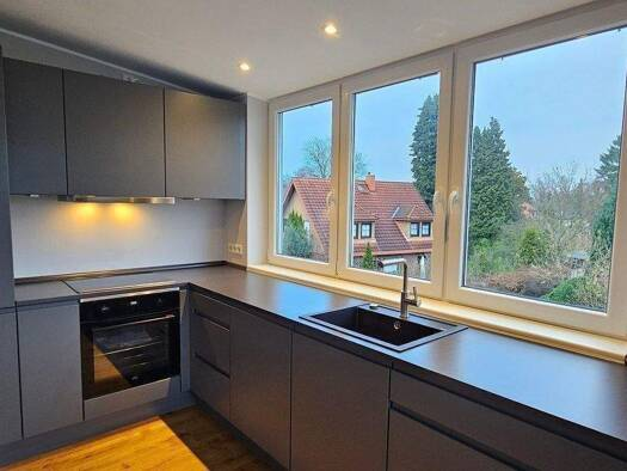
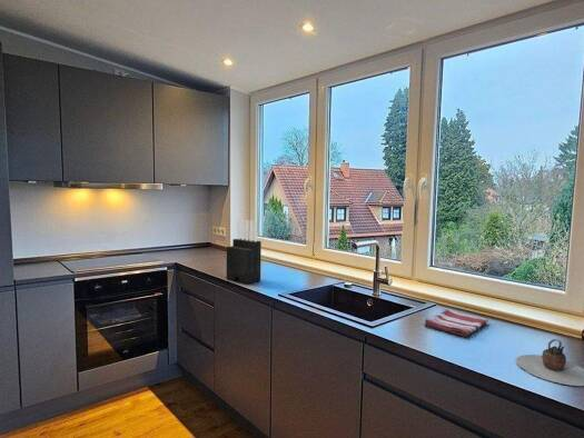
+ knife block (241, 250)
+ teapot (554, 355)
+ dish towel (456, 321)
